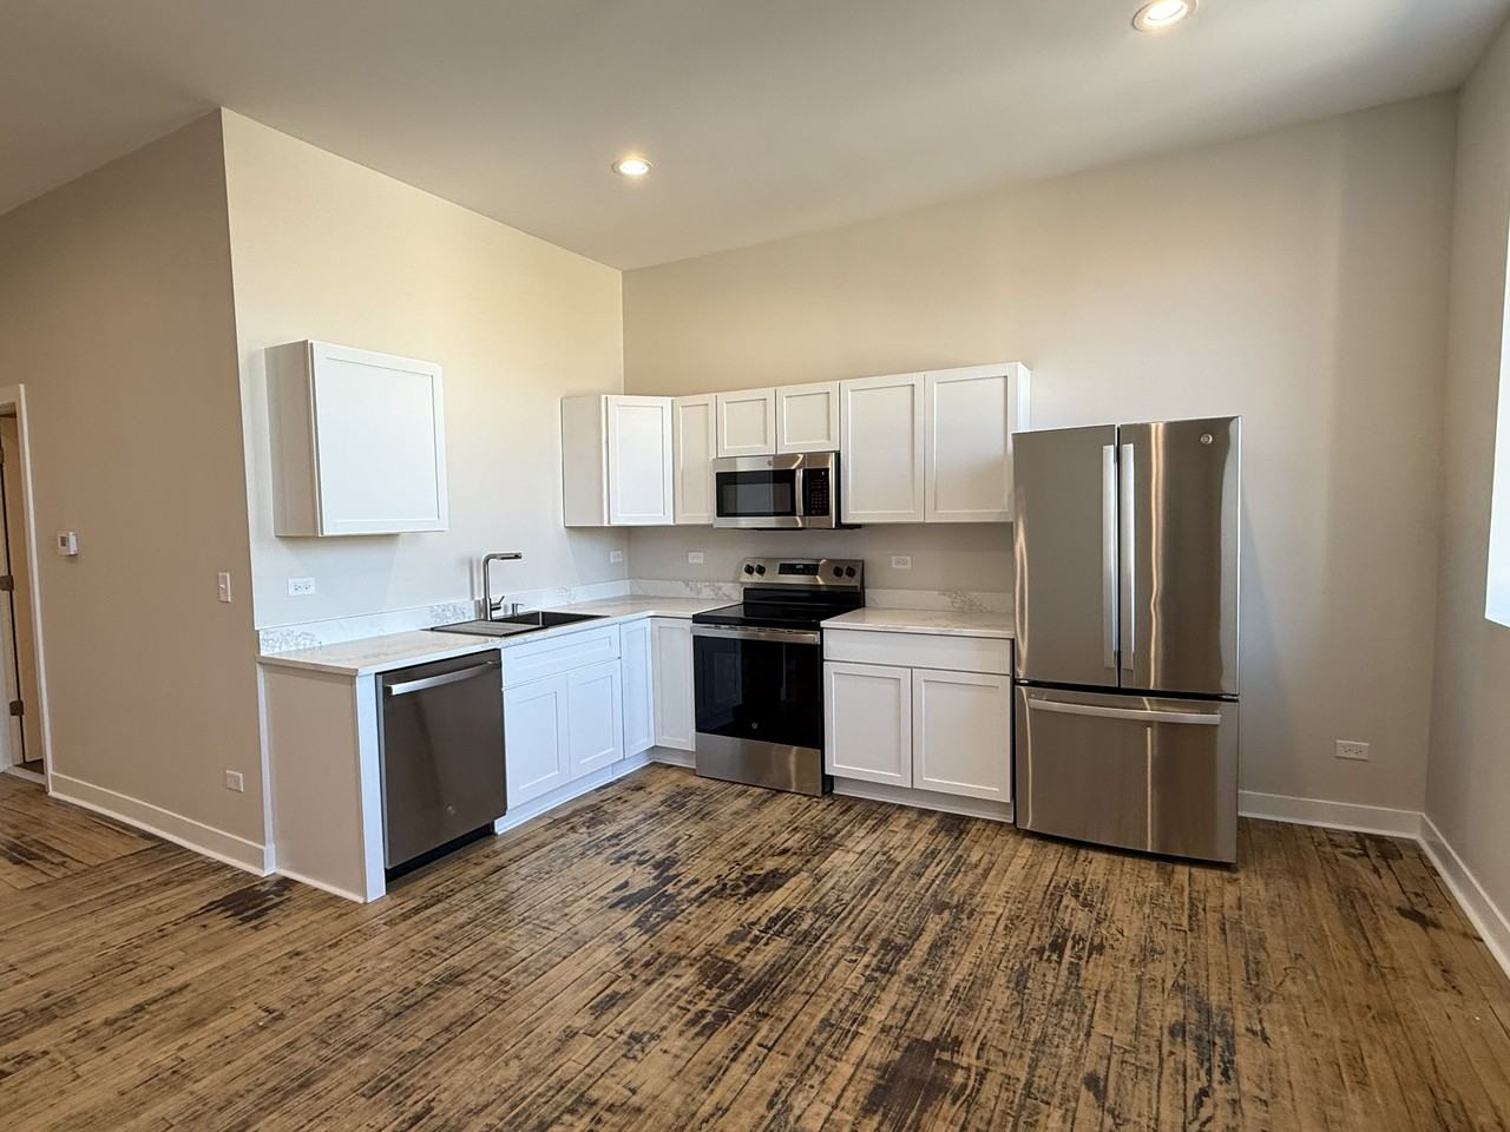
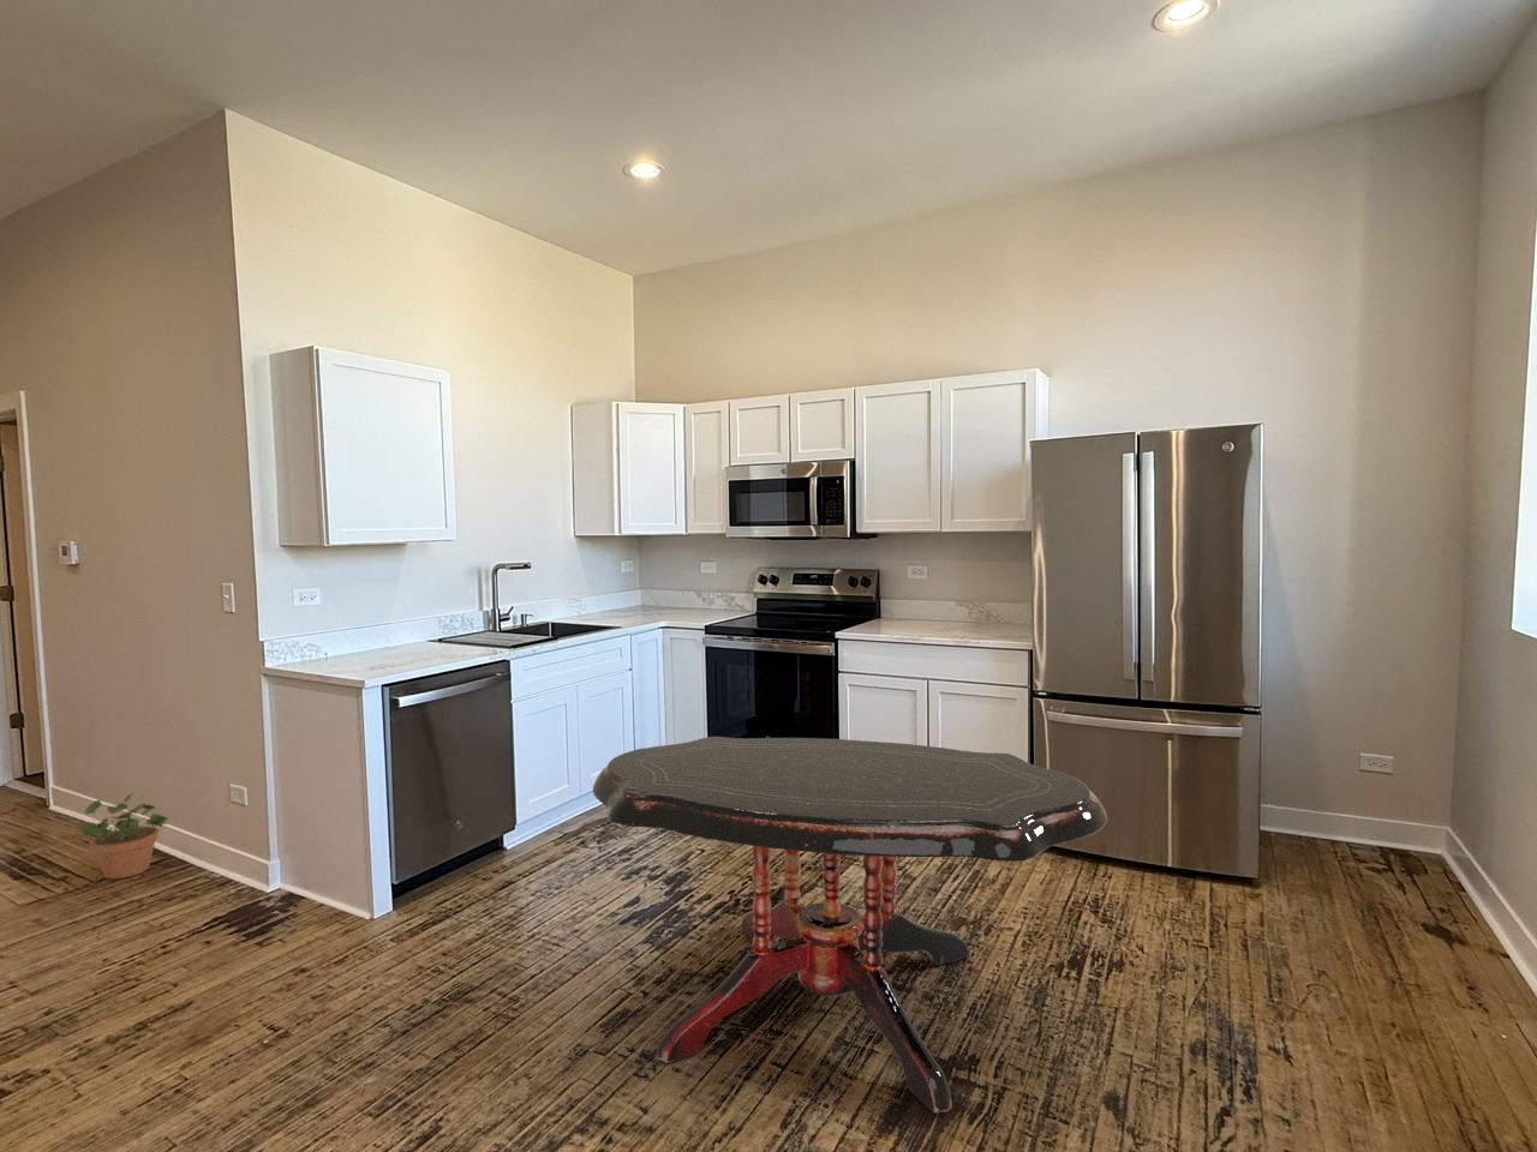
+ potted plant (129, 836)
+ dining table (834, 889)
